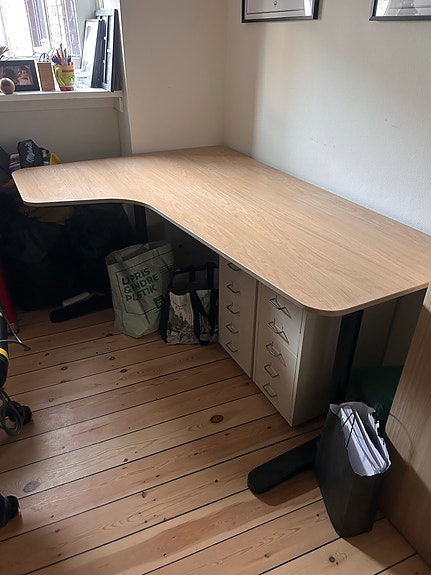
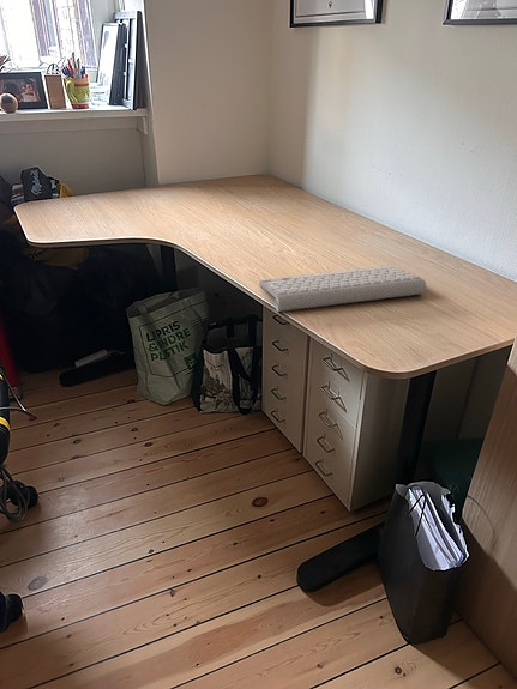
+ computer keyboard (341, 282)
